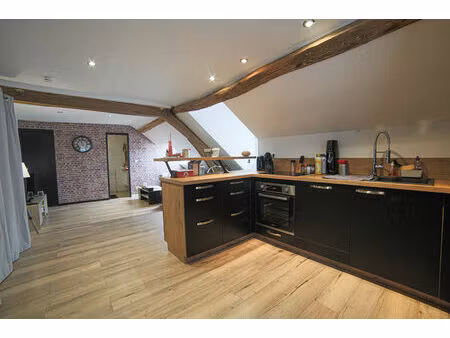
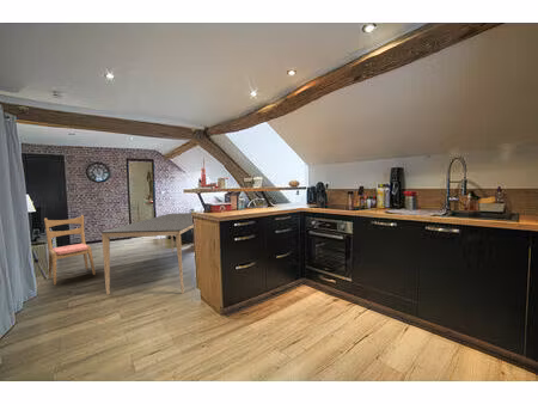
+ dining chair (69, 246)
+ dining table (172, 244)
